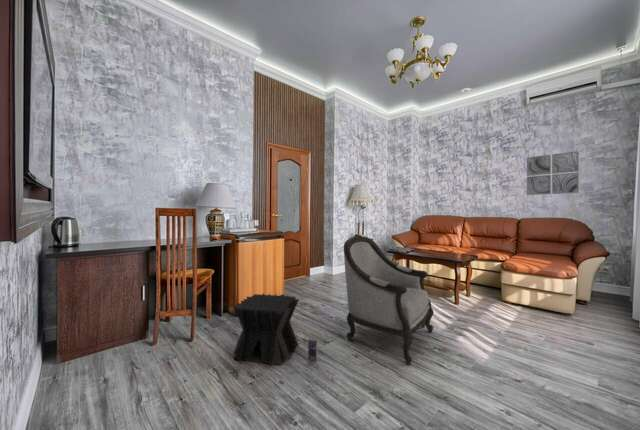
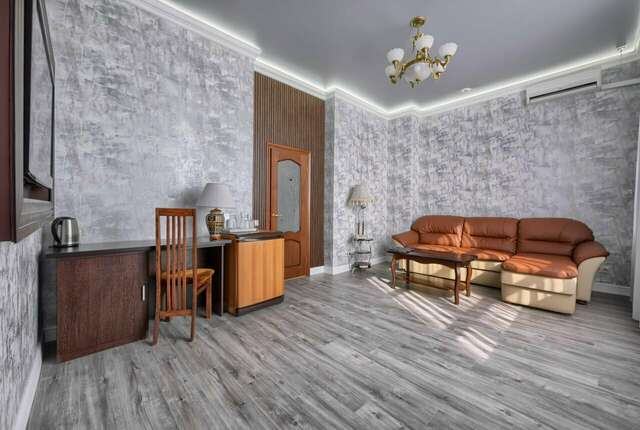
- armchair (390, 287)
- wall art (550, 173)
- side table (278, 326)
